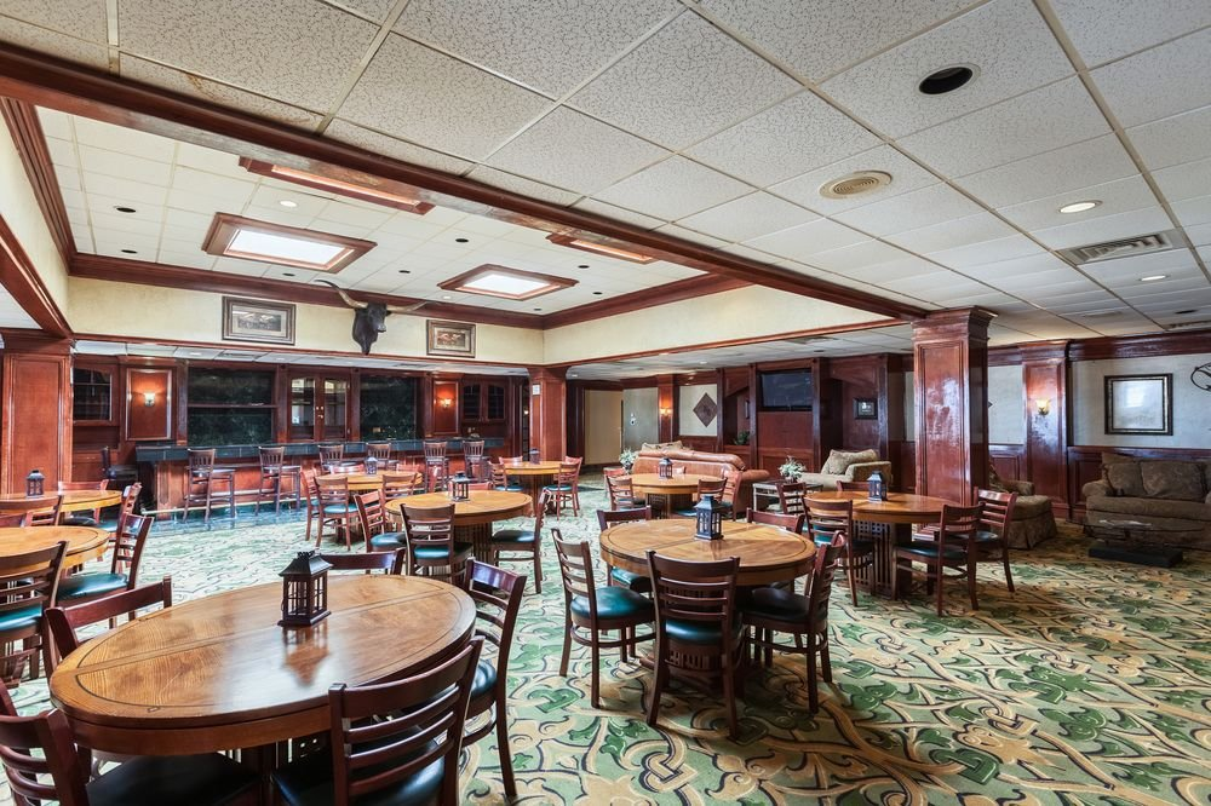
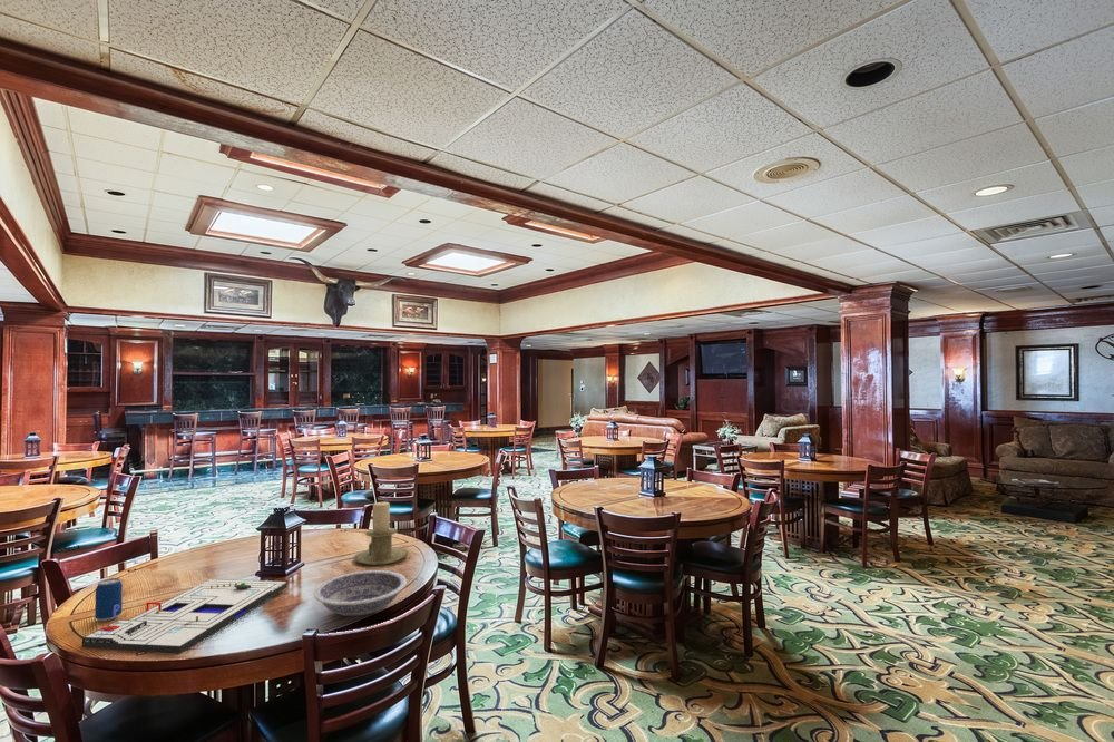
+ beverage can (108, 599)
+ board game (197, 598)
+ candle holder (381, 530)
+ bowl (361, 597)
